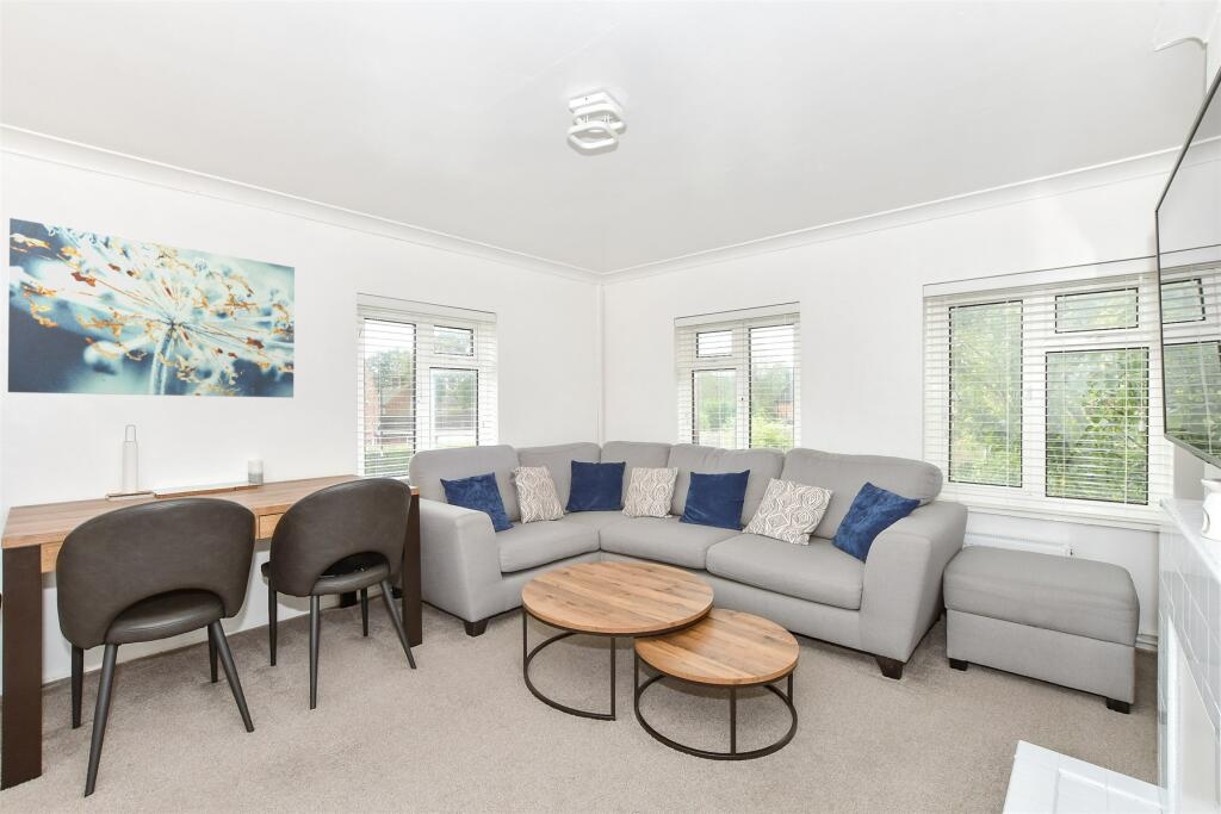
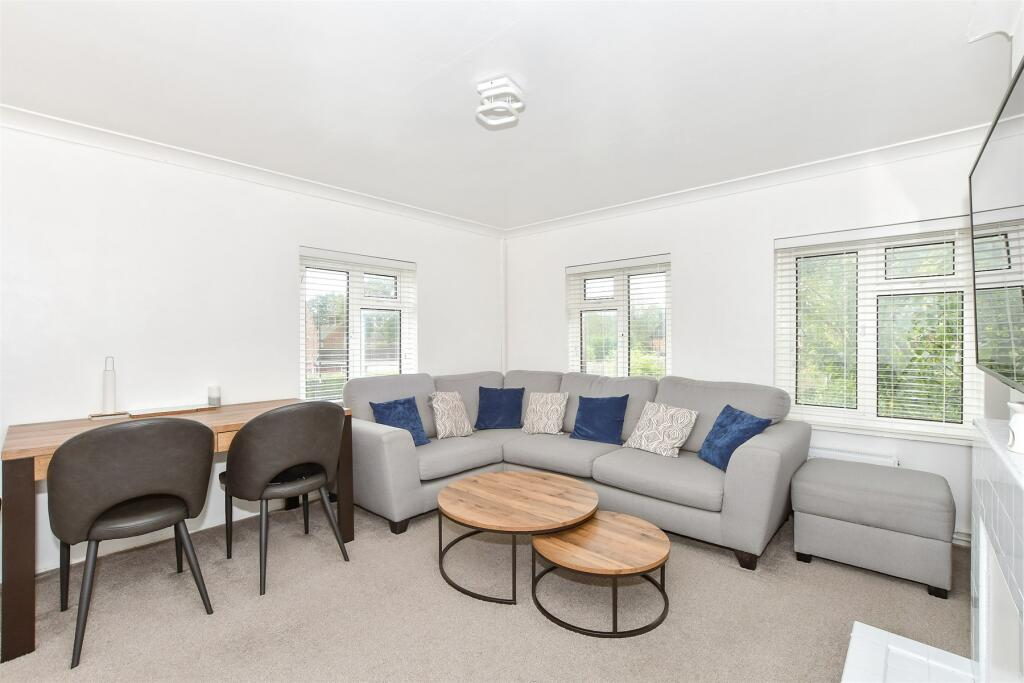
- wall art (171, 321)
